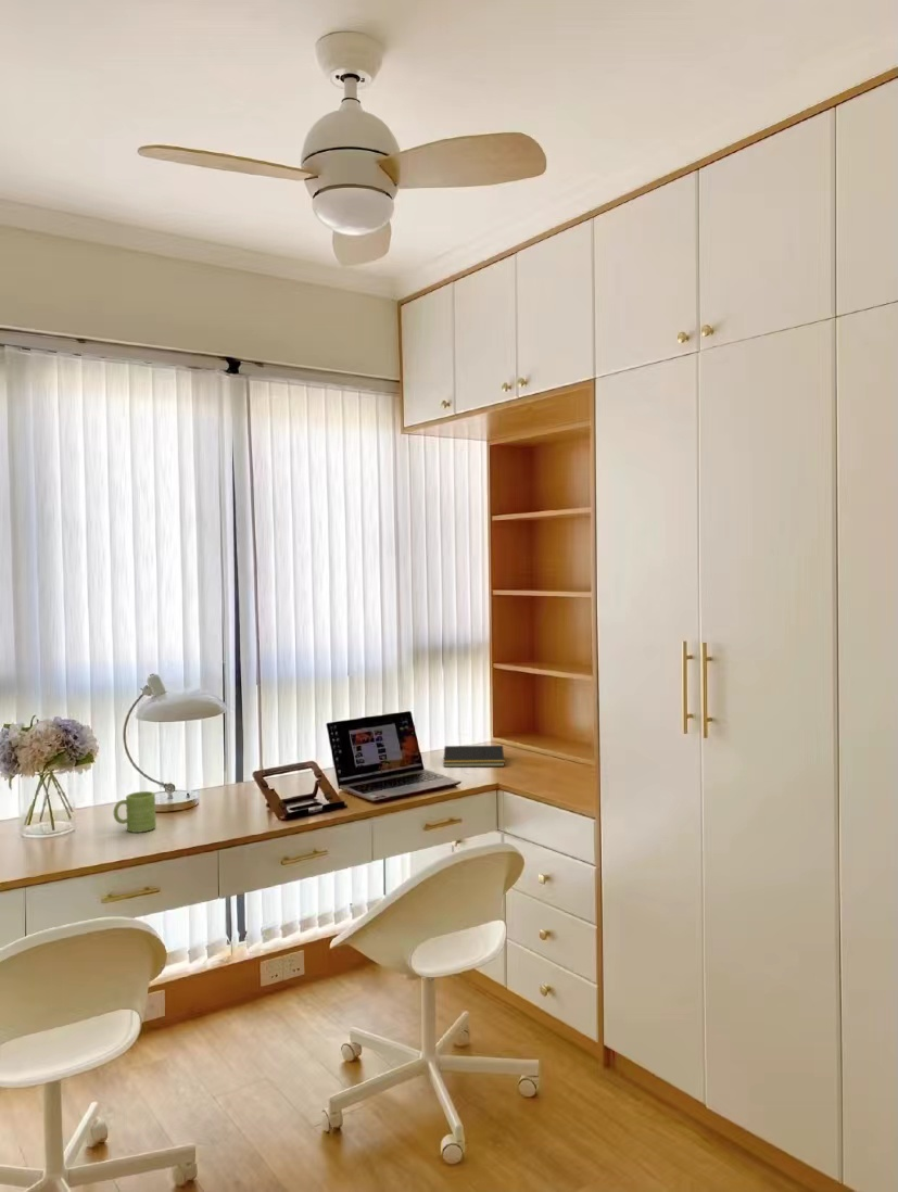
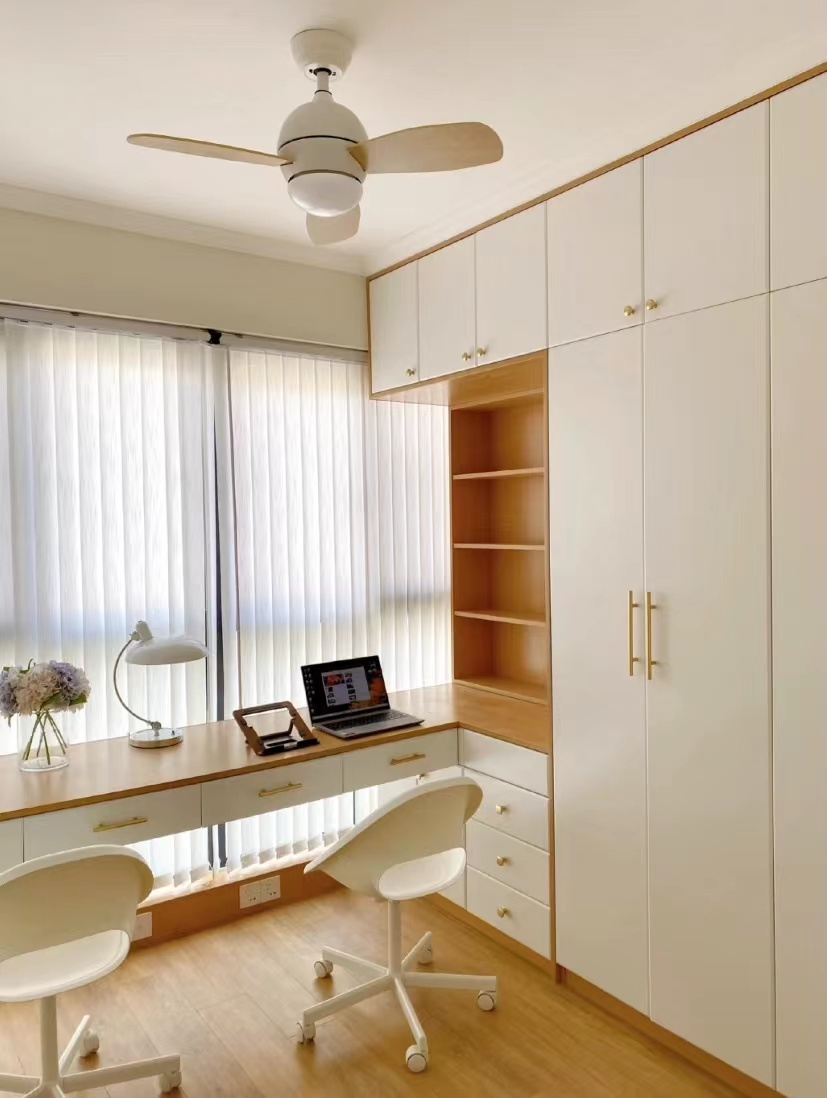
- mug (135, 812)
- notepad (473, 756)
